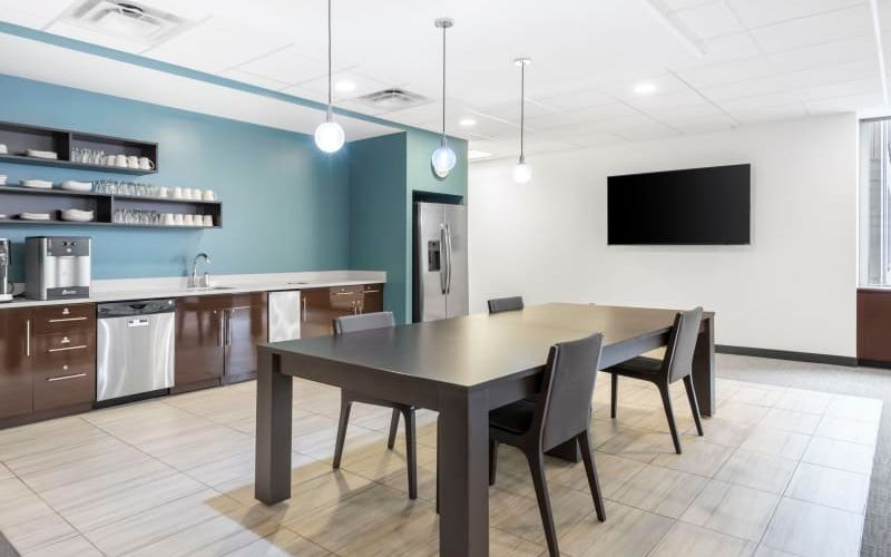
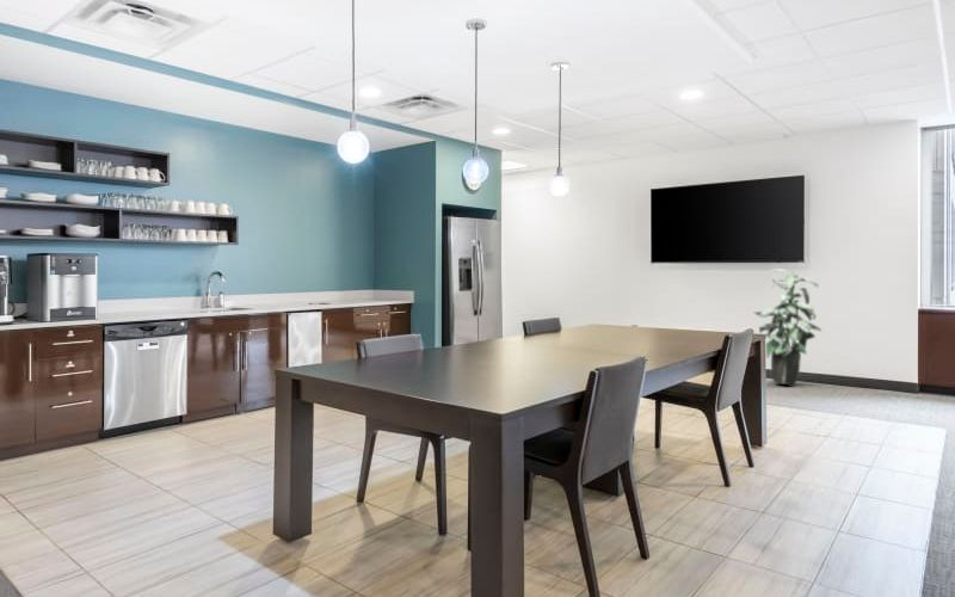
+ indoor plant (784, 327)
